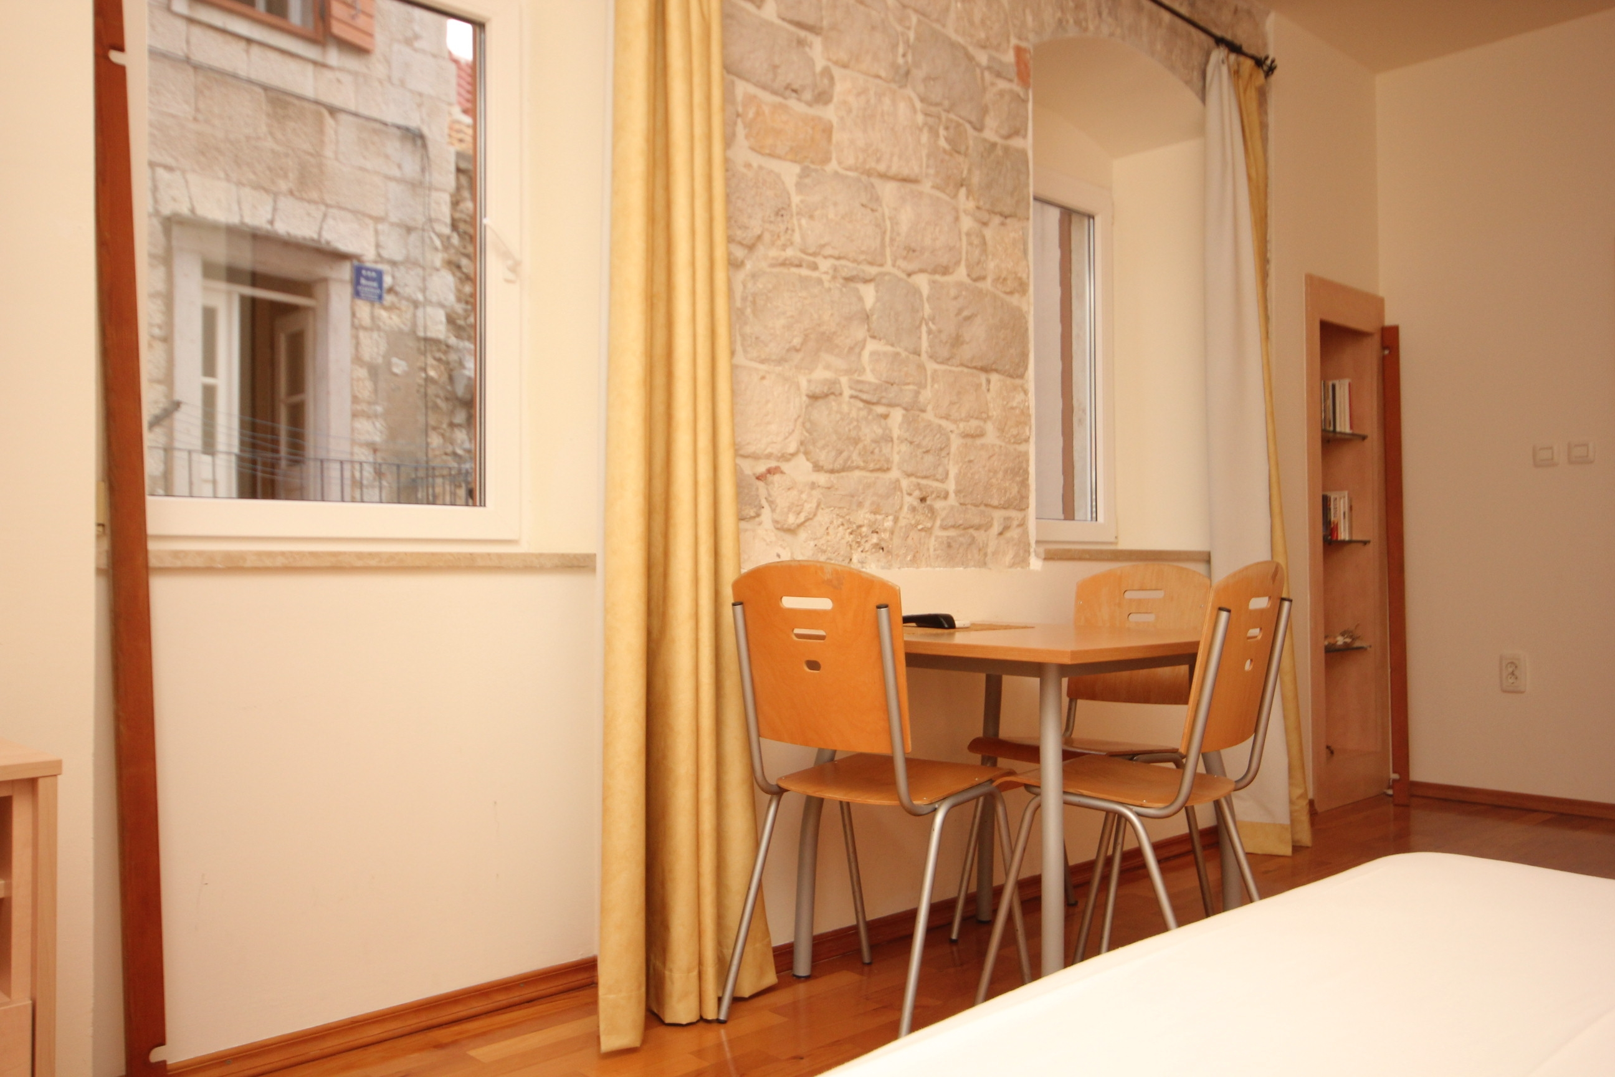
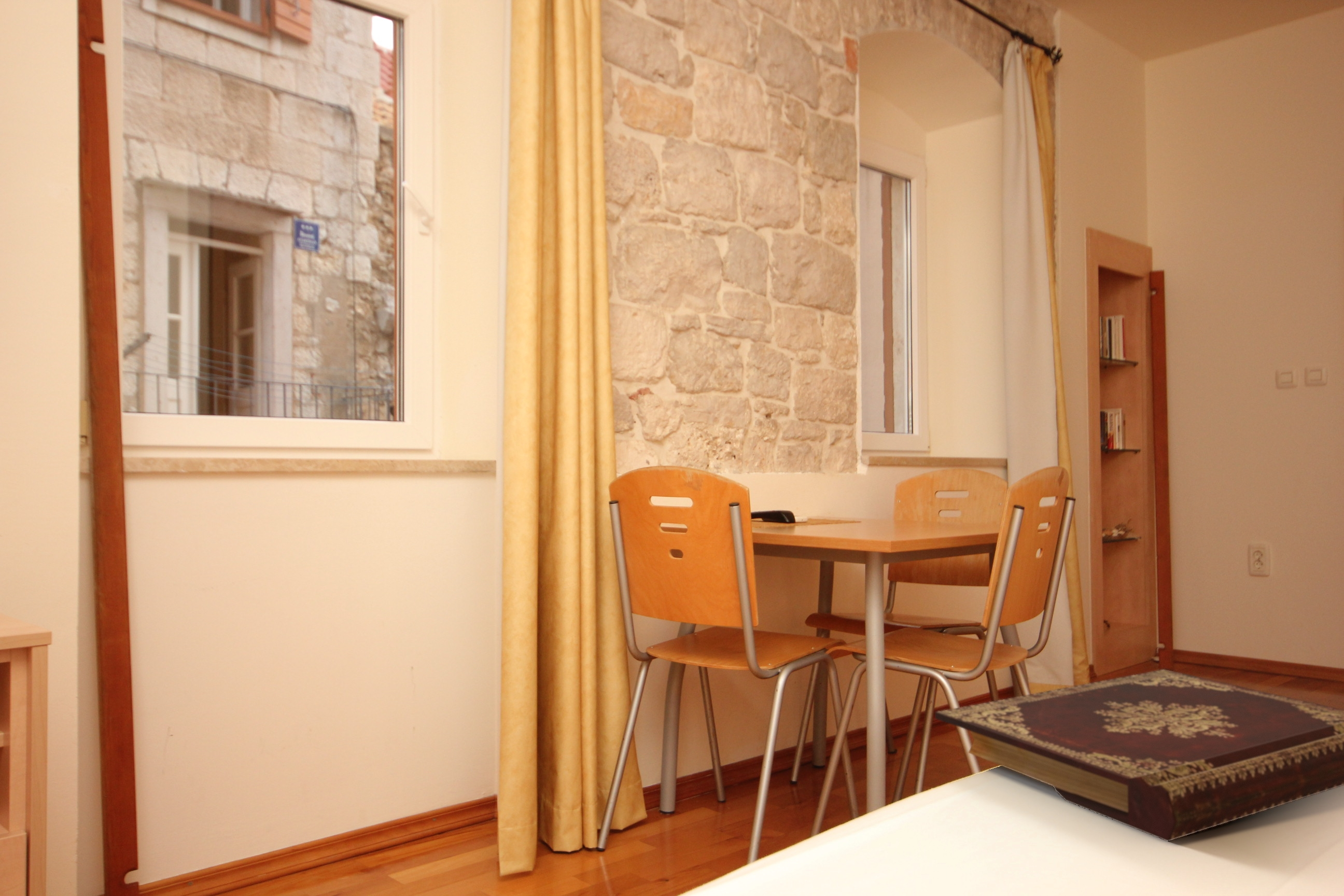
+ book (1168, 740)
